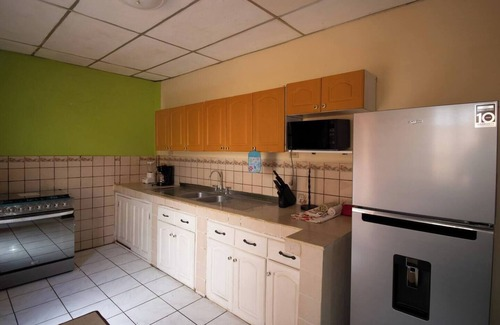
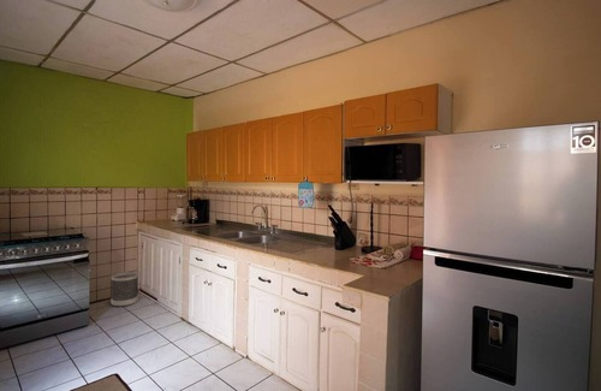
+ wastebasket (124, 288)
